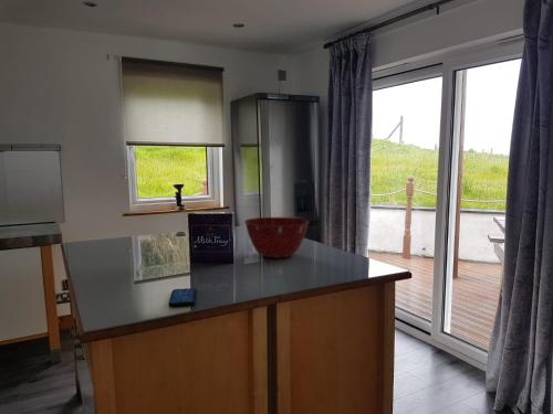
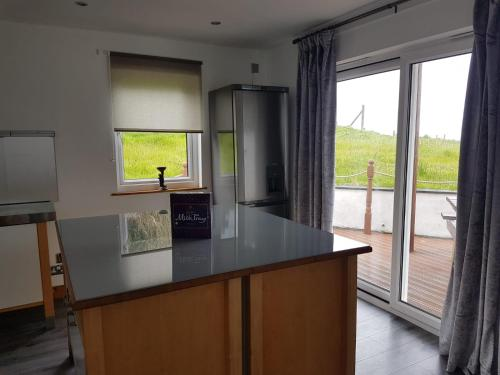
- smartphone (182, 296)
- mixing bowl (276, 237)
